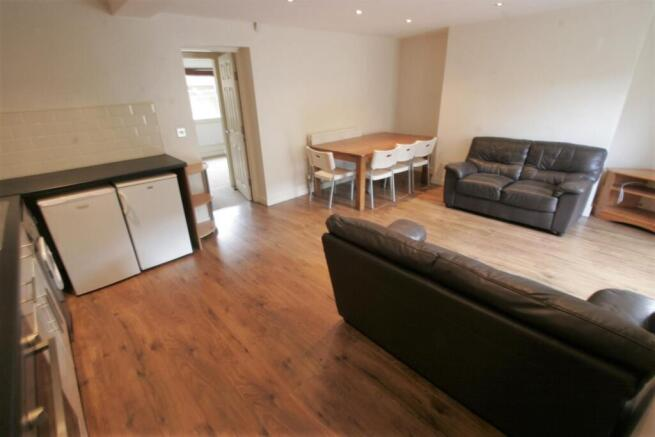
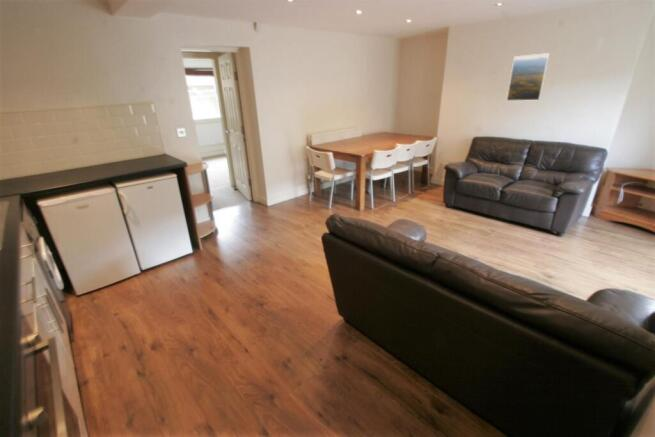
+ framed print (526, 78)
